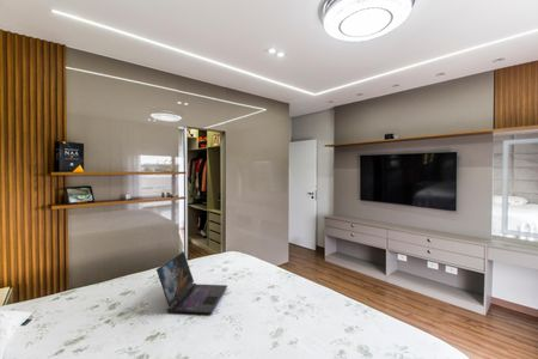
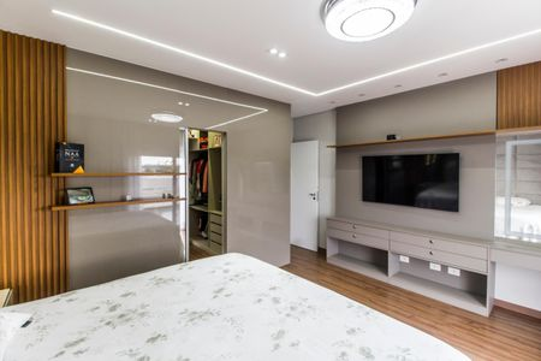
- laptop (192, 279)
